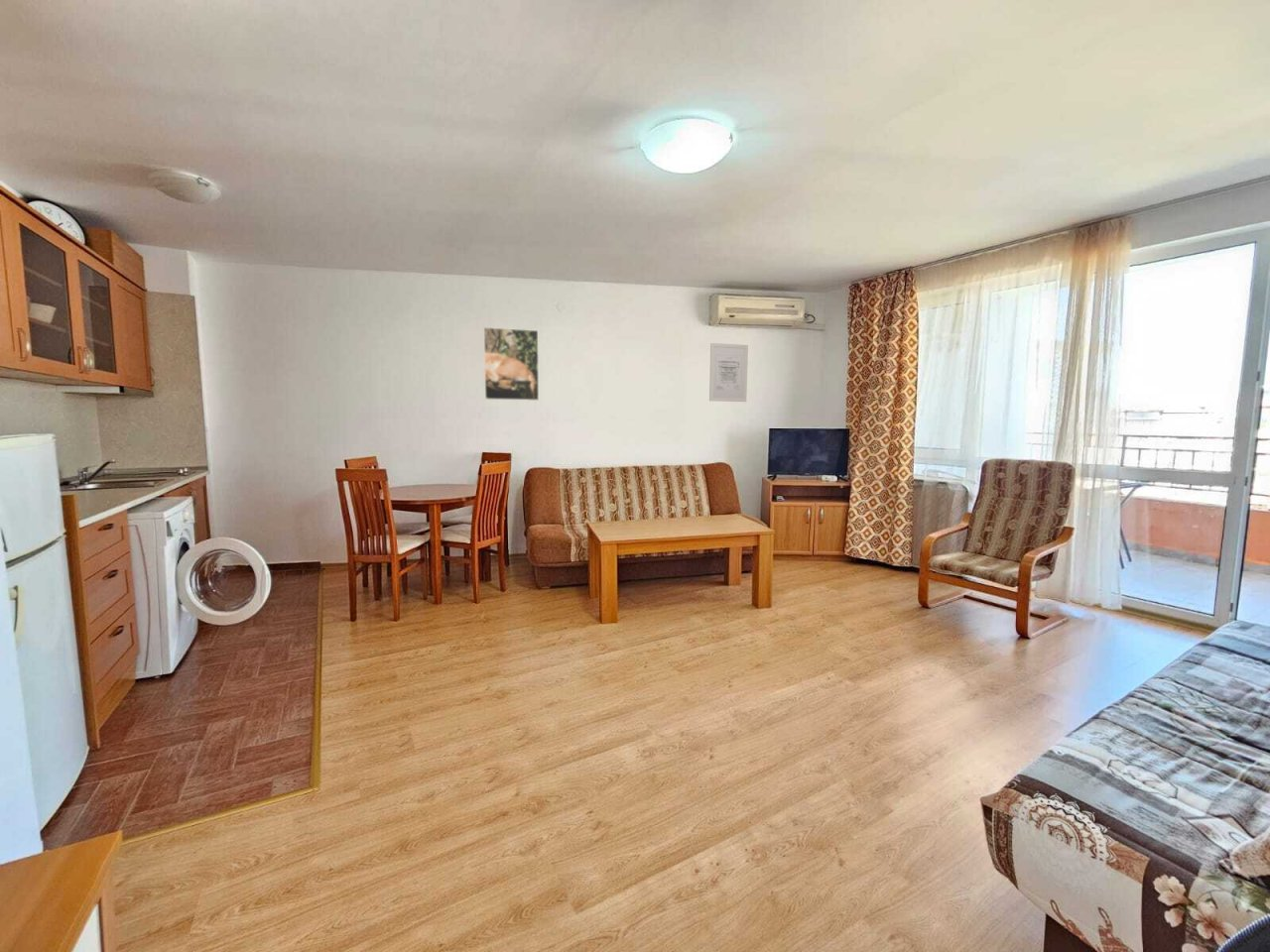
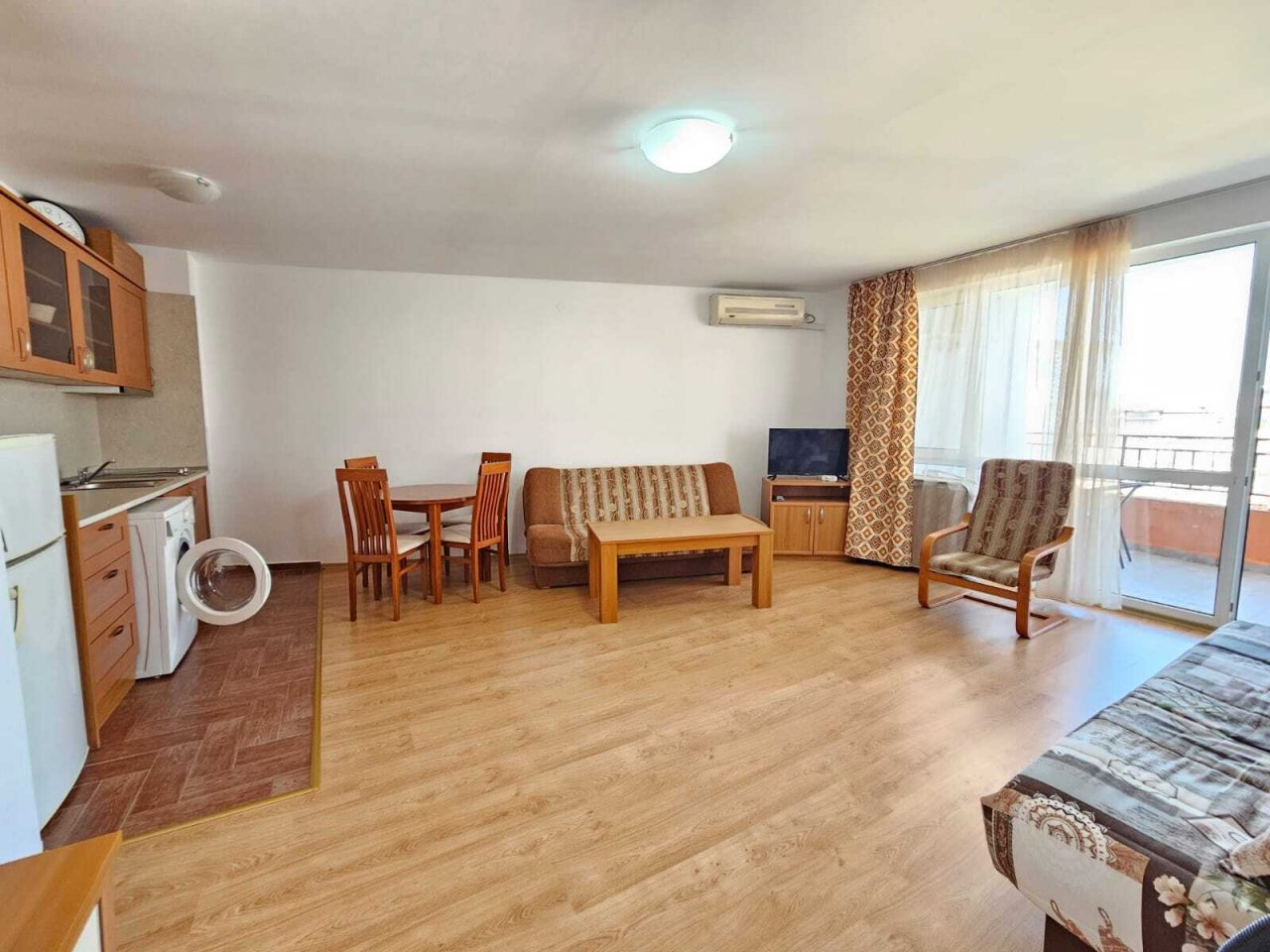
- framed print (511, 364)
- wall art (728, 373)
